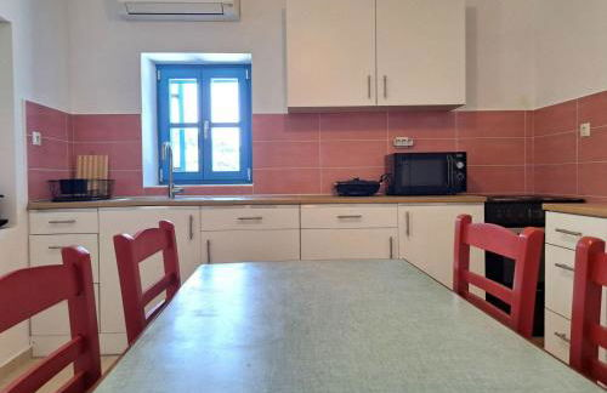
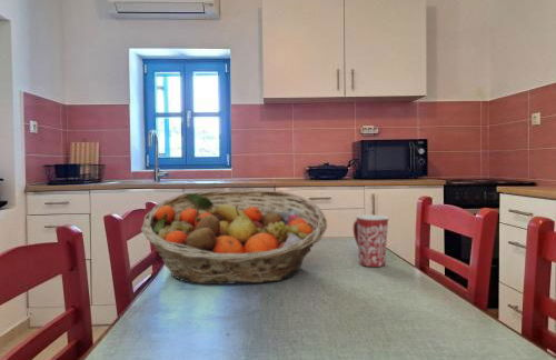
+ mug (368, 239)
+ fruit basket (236, 231)
